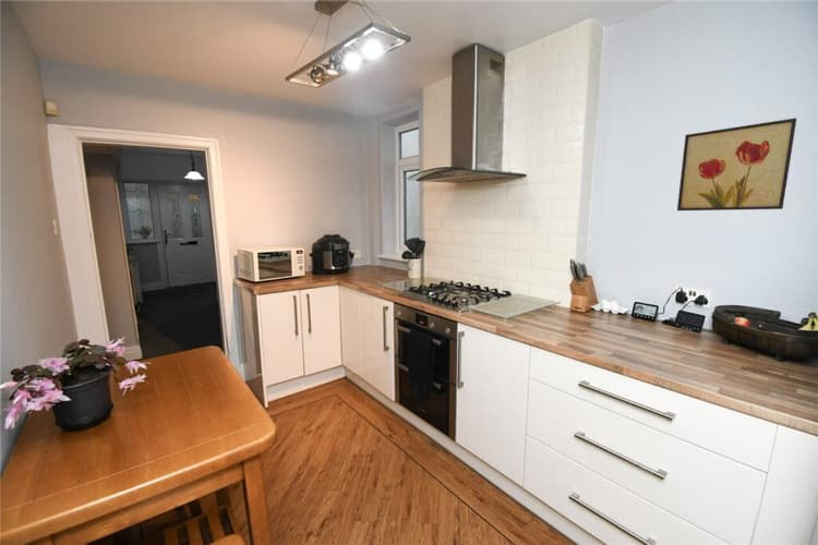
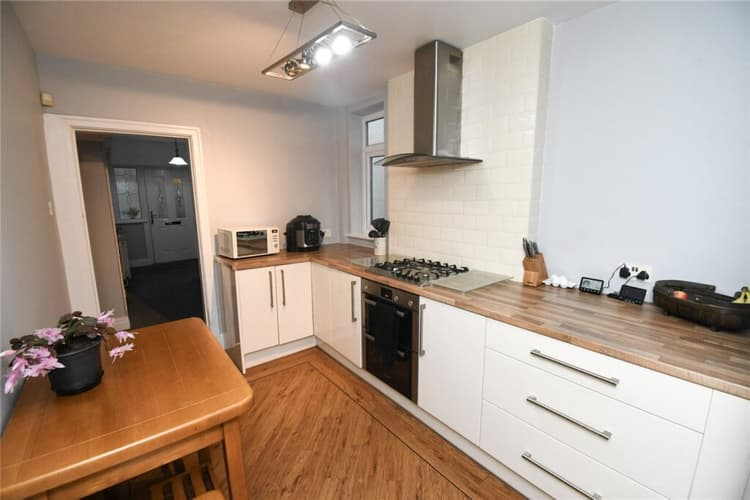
- wall art (731, 169)
